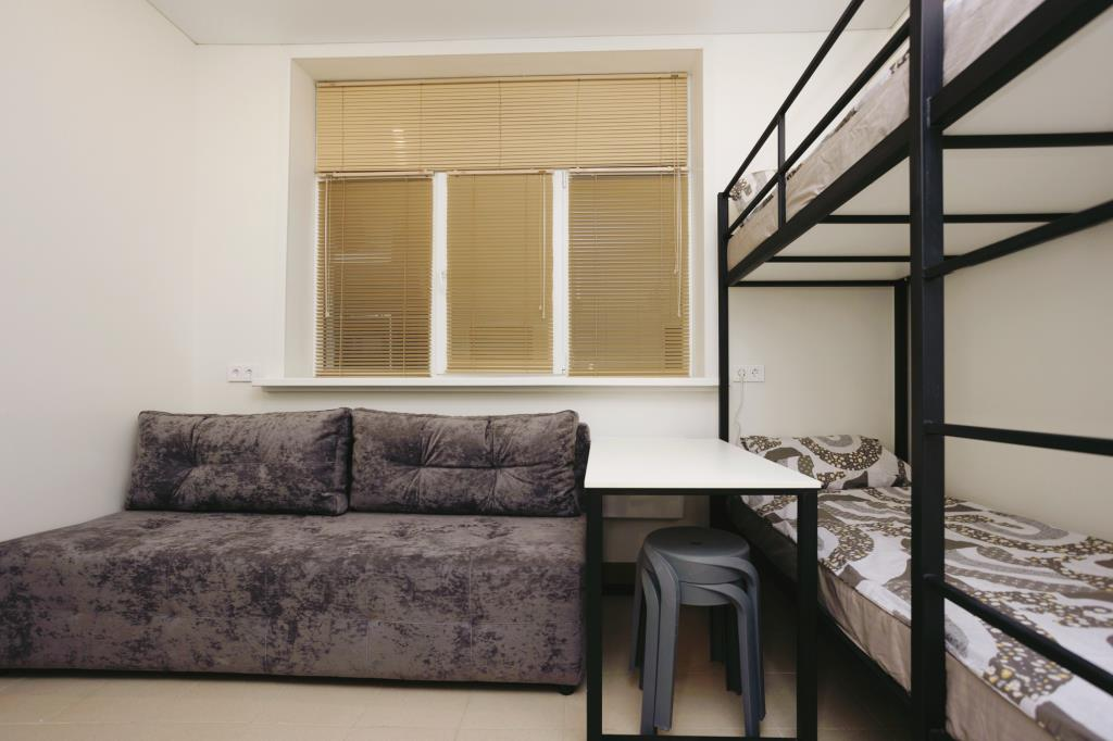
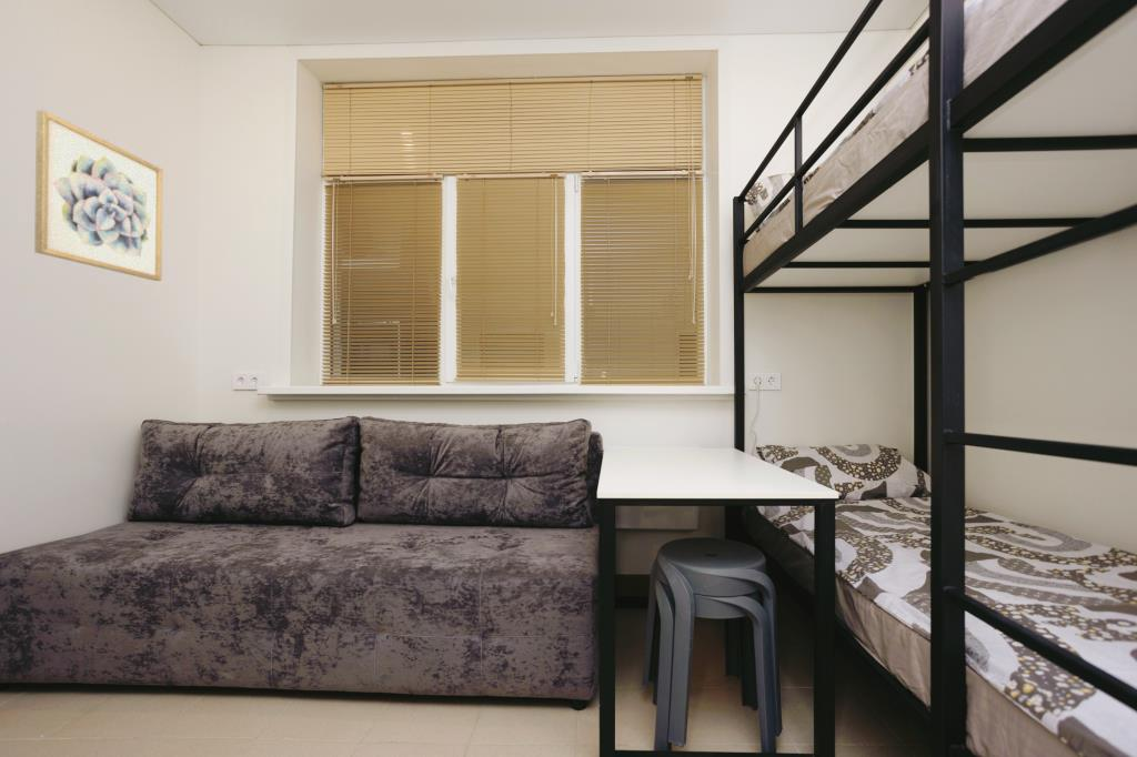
+ wall art (105, 205)
